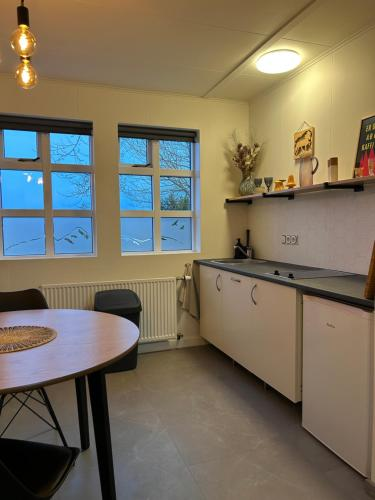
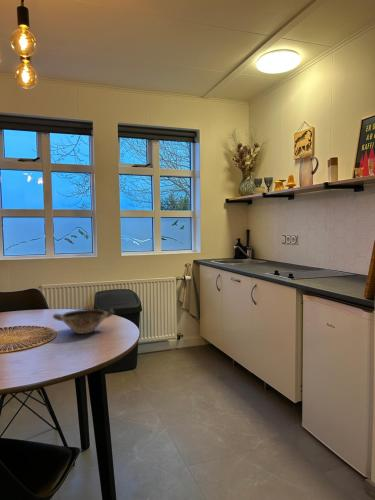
+ bowl (84, 321)
